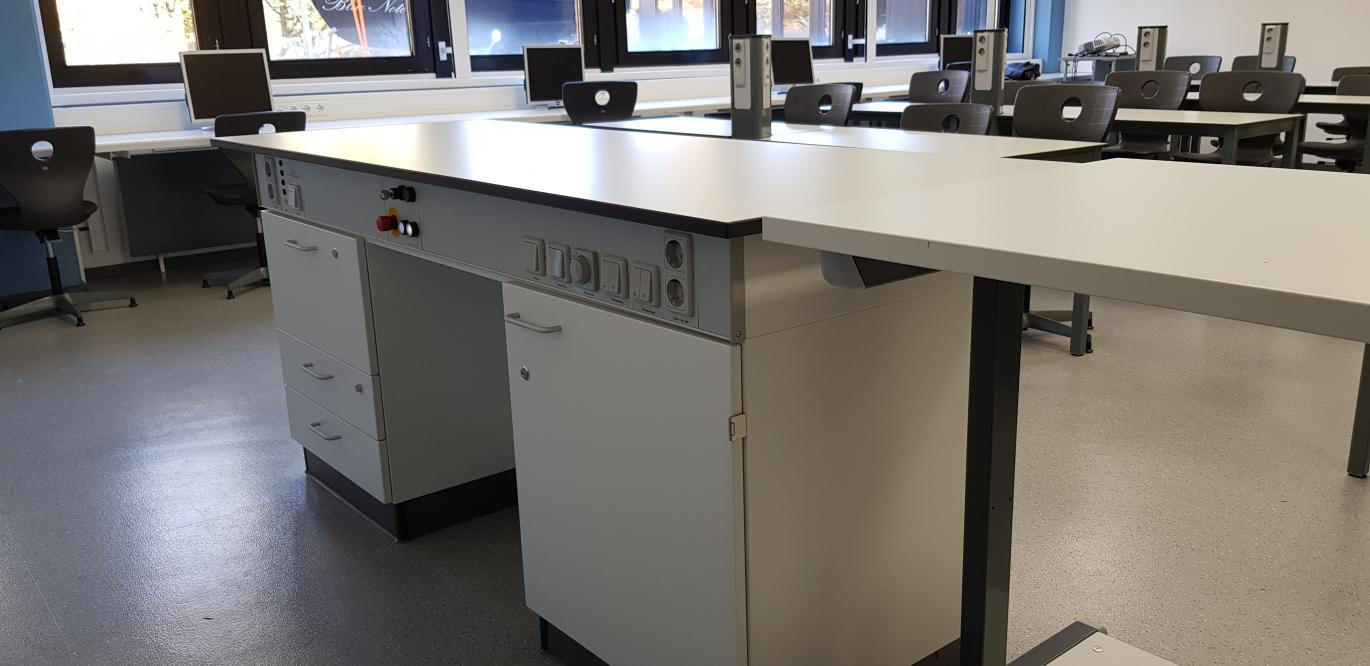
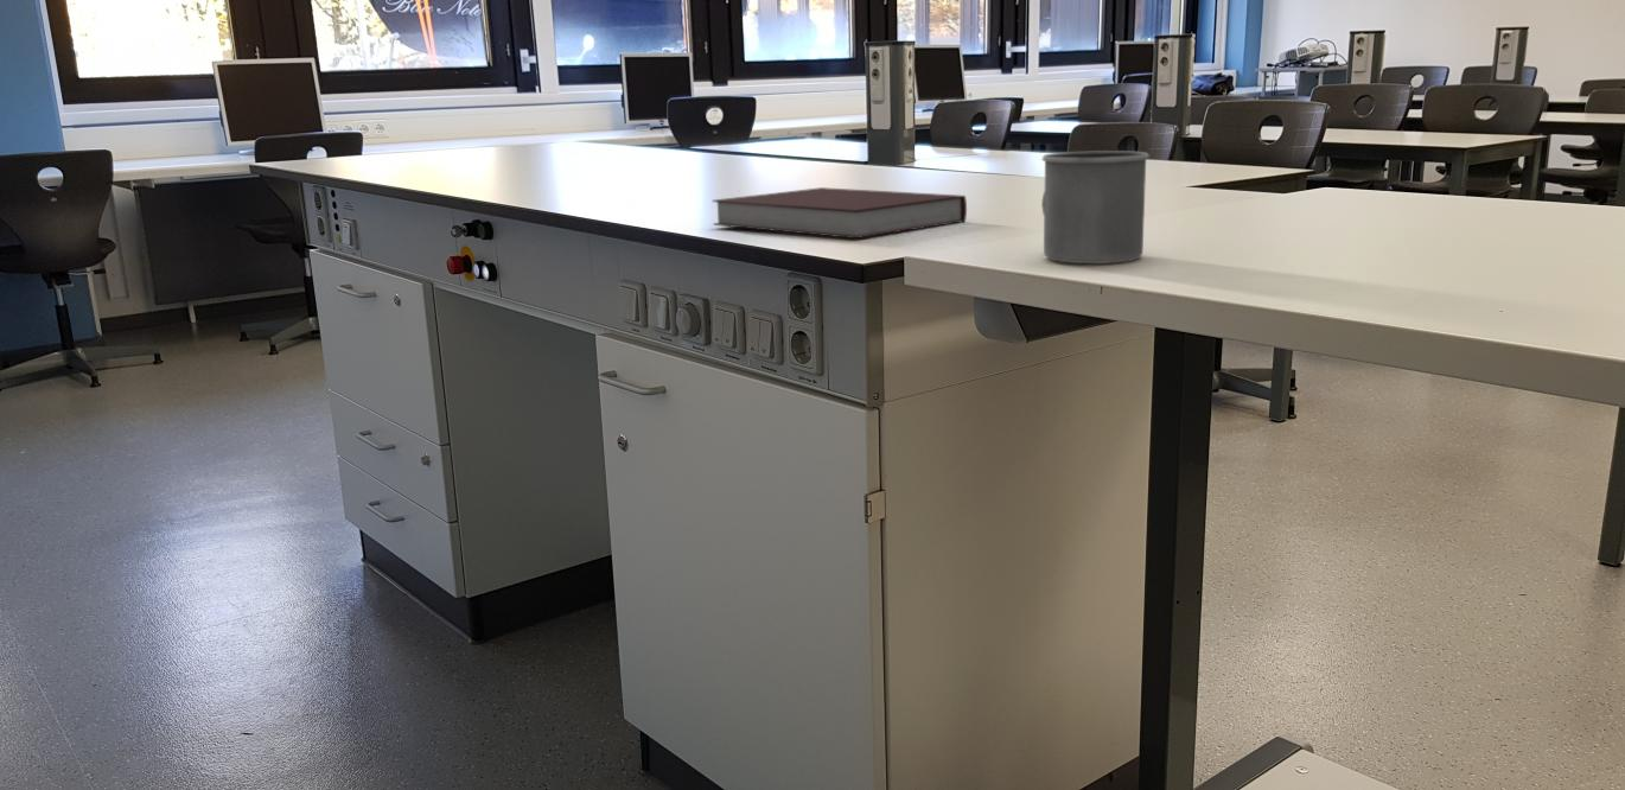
+ mug (1084, 204)
+ notebook (837, 210)
